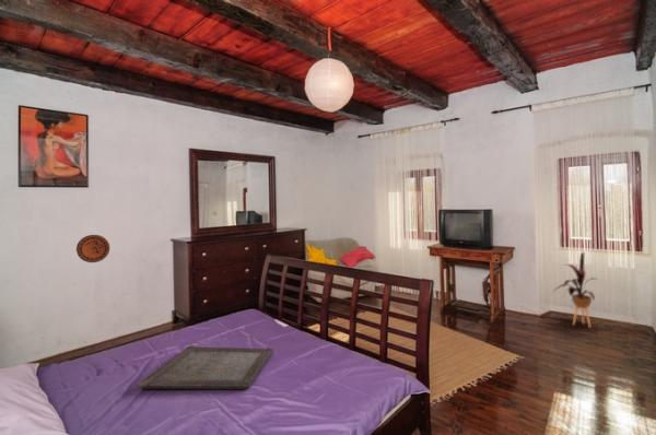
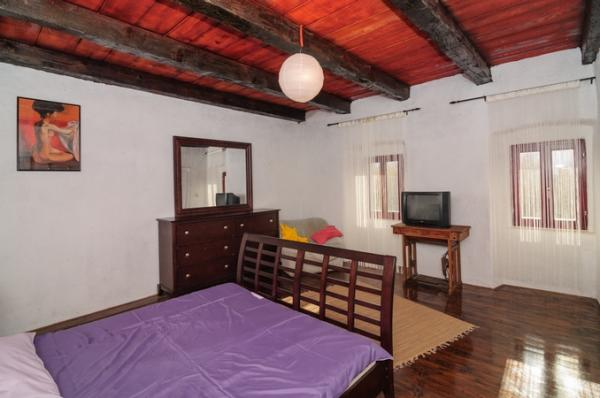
- house plant (576, 287)
- decorative plate (93, 248)
- serving tray (213, 365)
